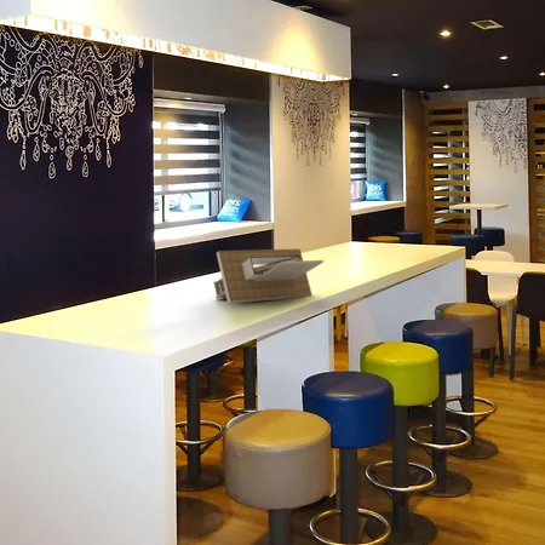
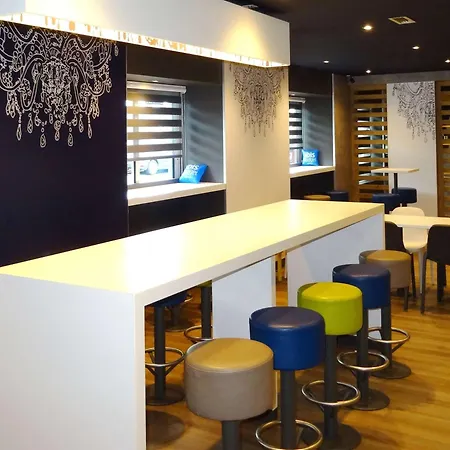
- architectural model (266, 274)
